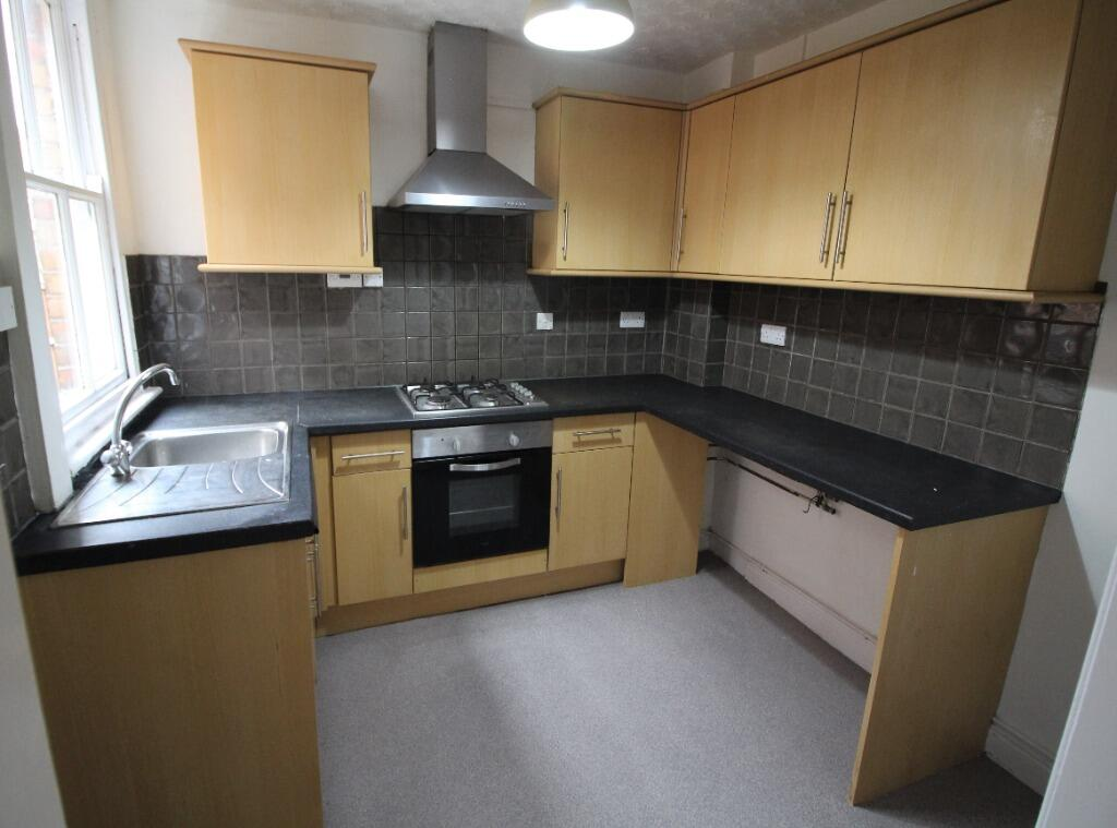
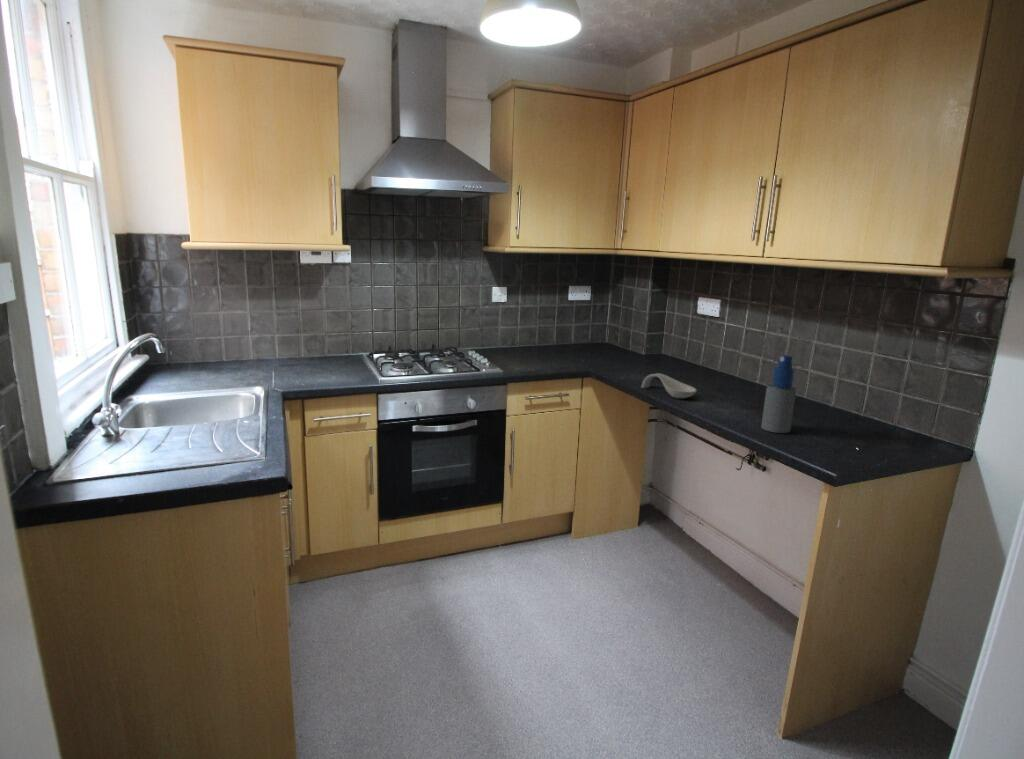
+ spoon rest (668, 385)
+ spray bottle (780, 392)
